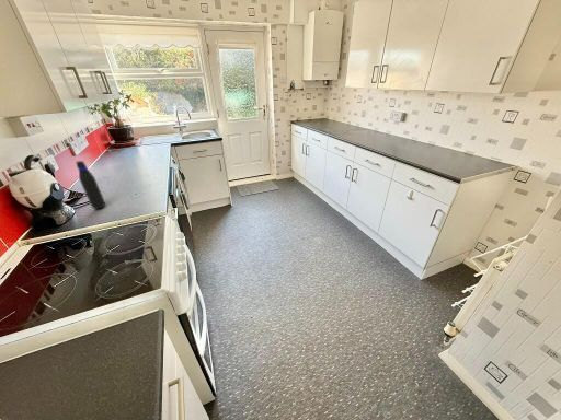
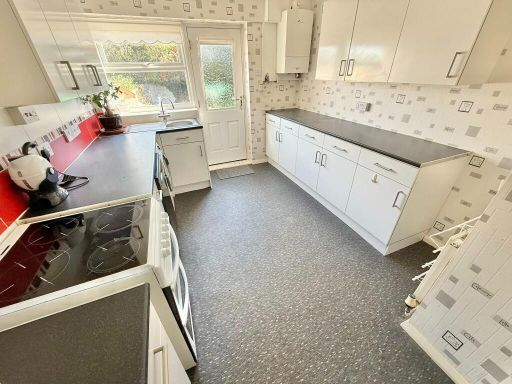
- water bottle (90, 185)
